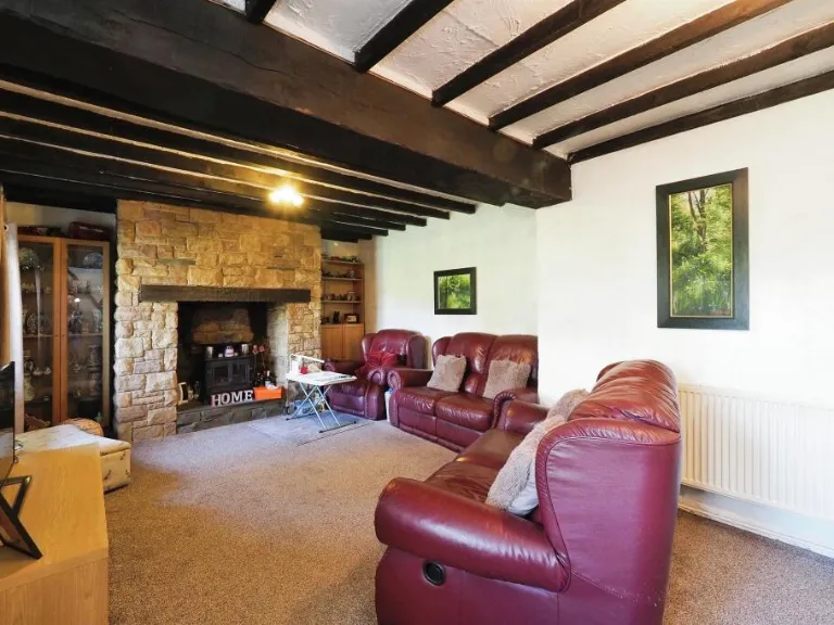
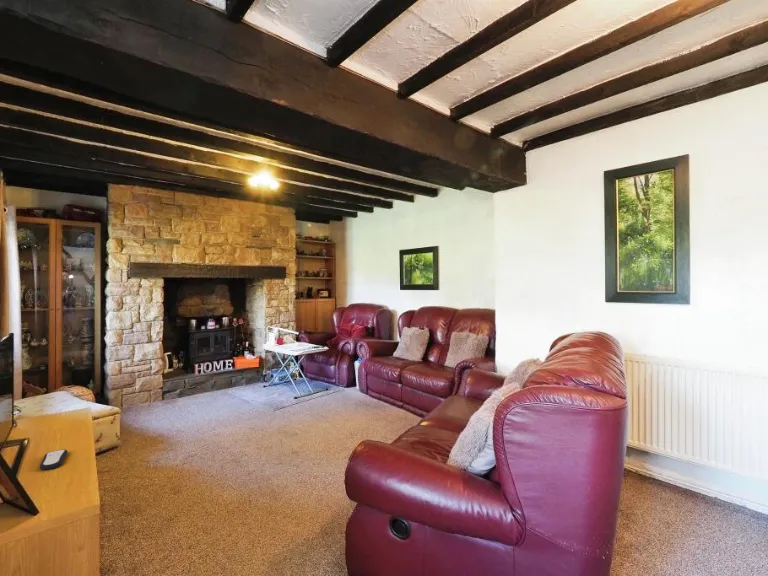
+ remote control (53, 459)
